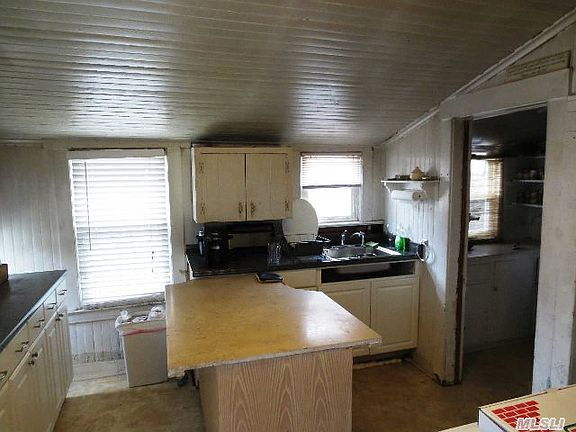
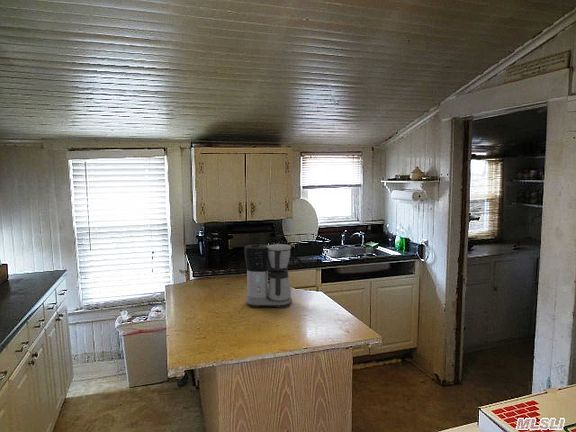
+ coffee maker (267, 275)
